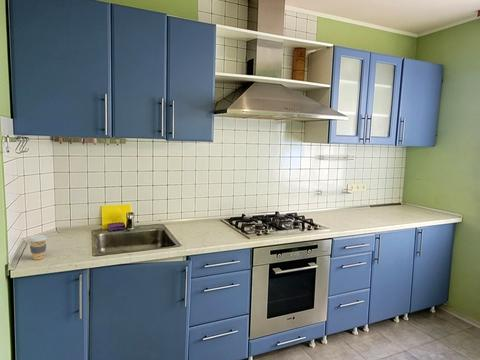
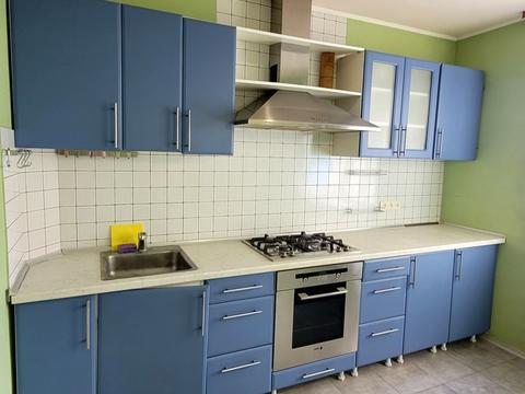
- coffee cup (38, 247)
